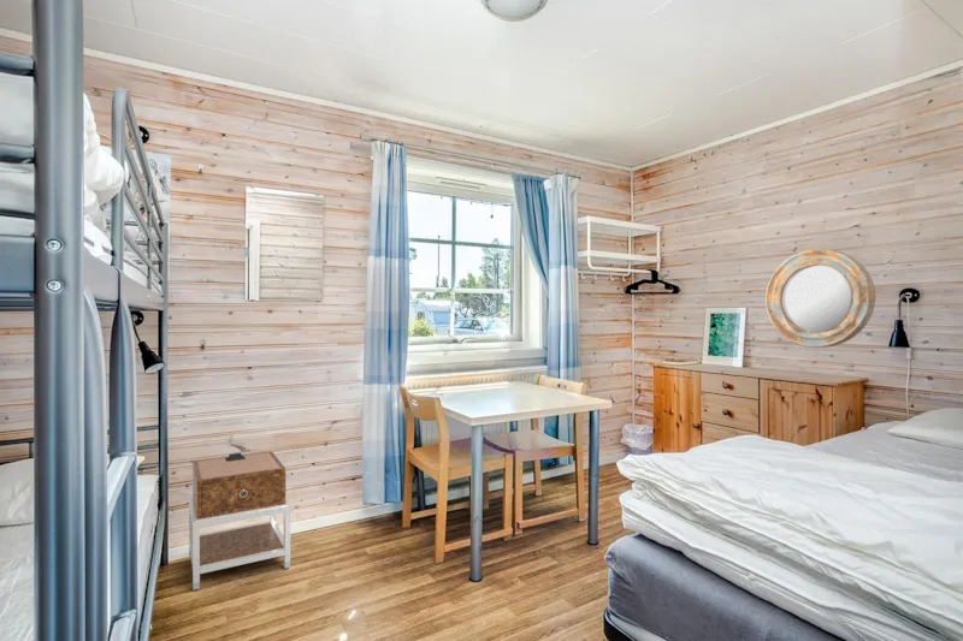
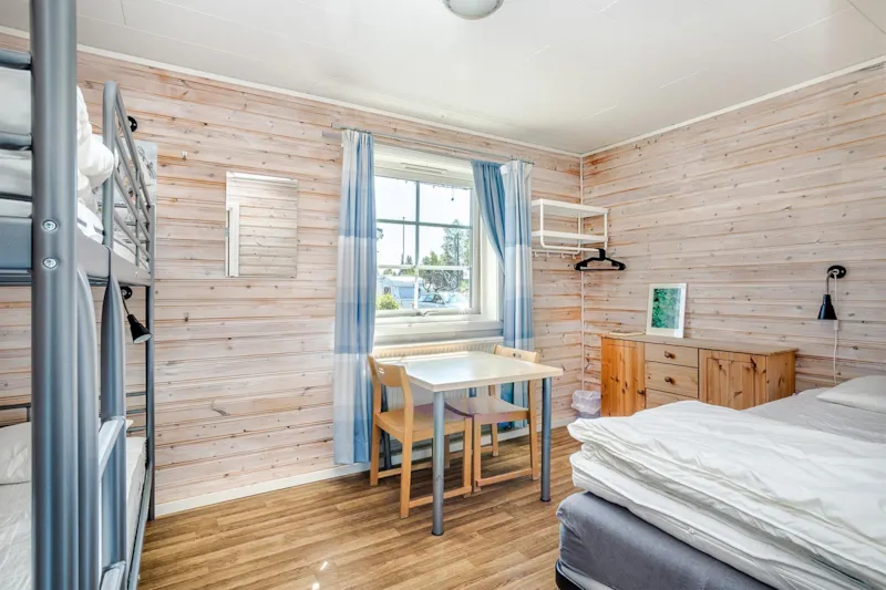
- home mirror (815, 298)
- nightstand (237, 510)
